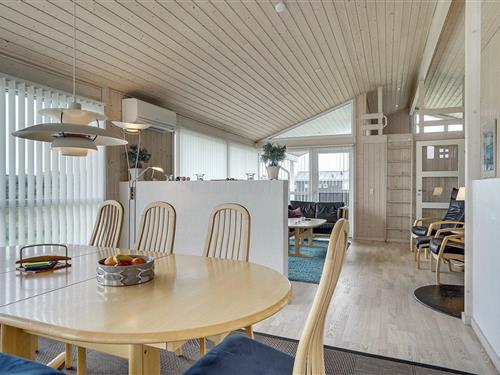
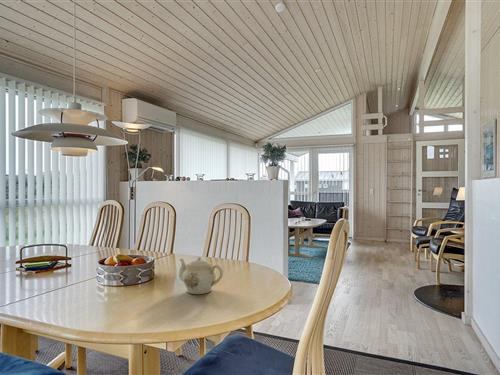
+ teapot (200, 273)
